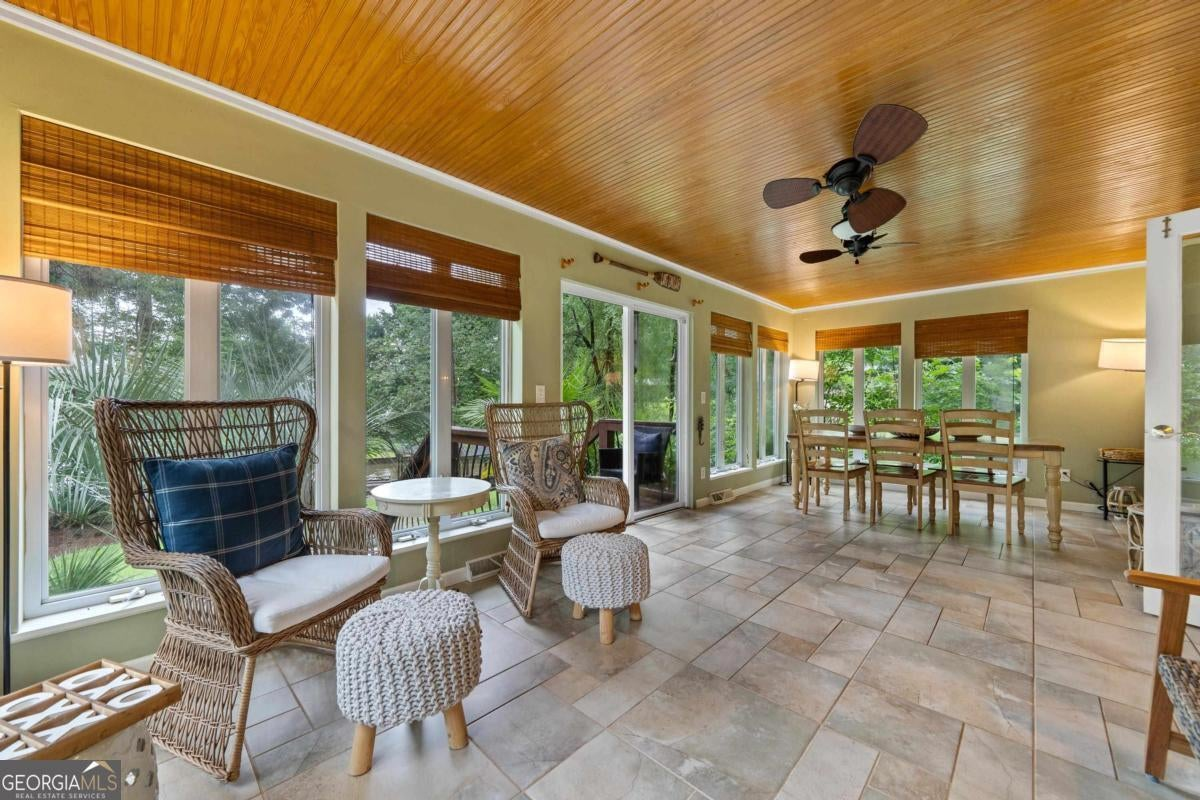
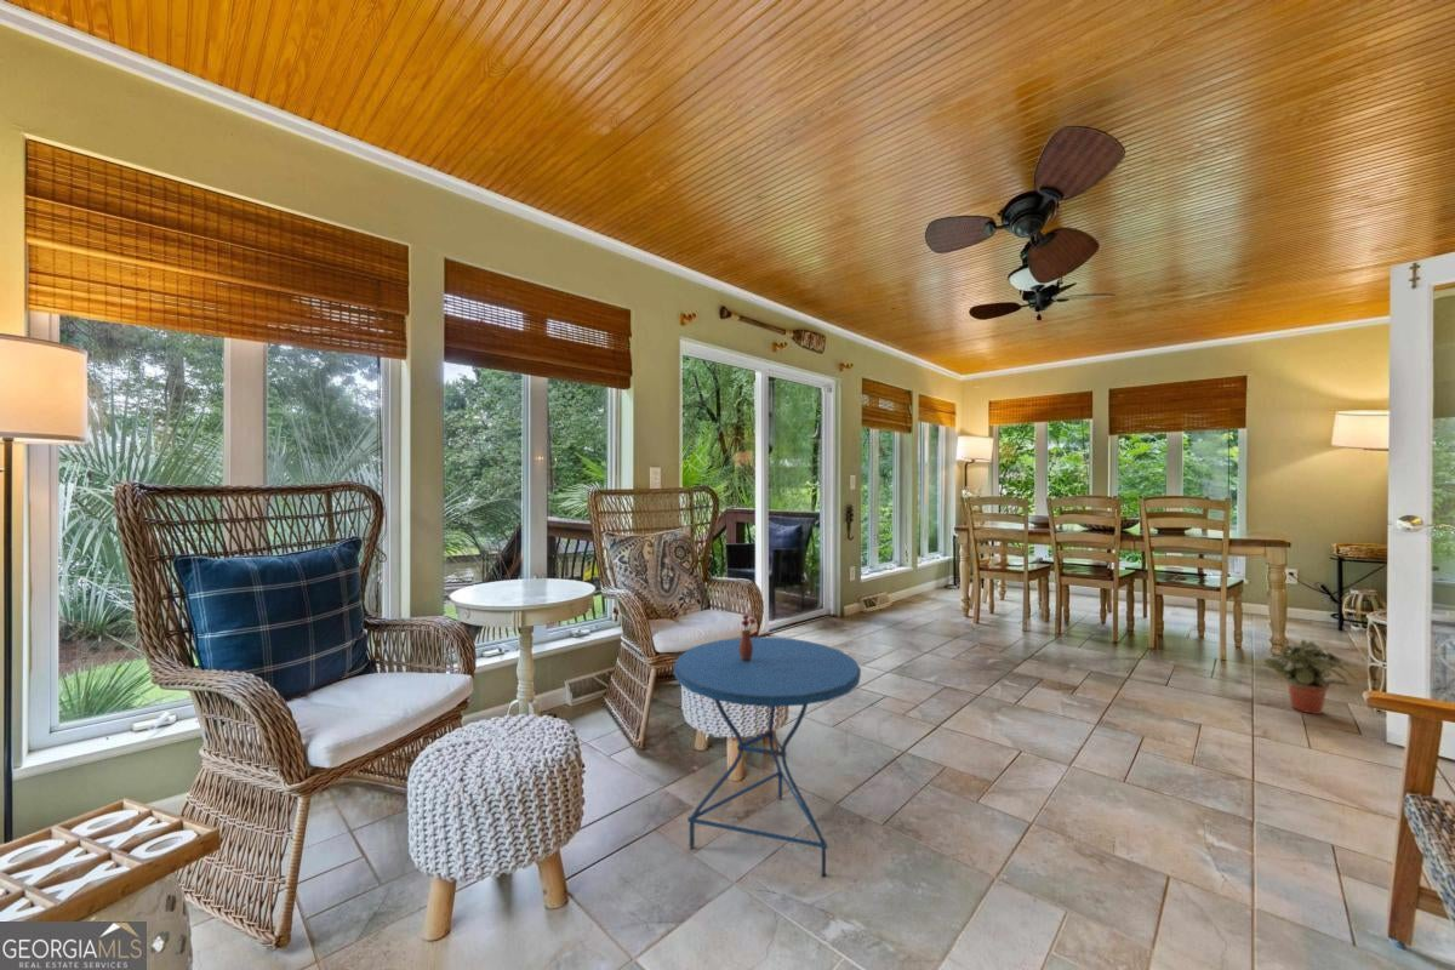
+ potted plant (1307, 674)
+ side table (769, 726)
